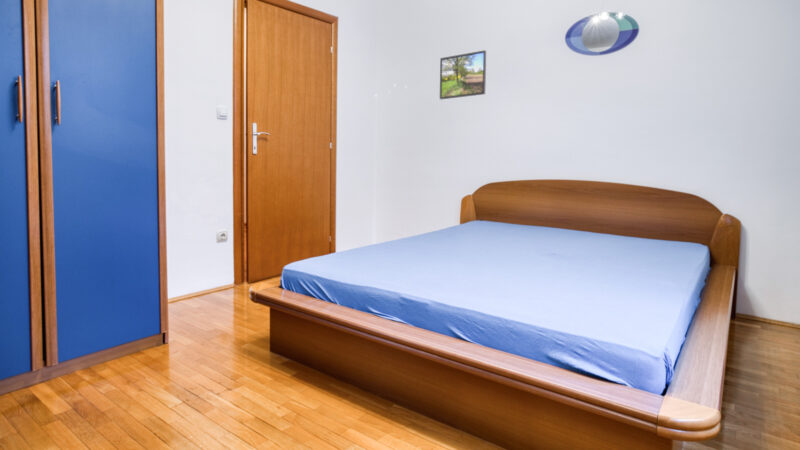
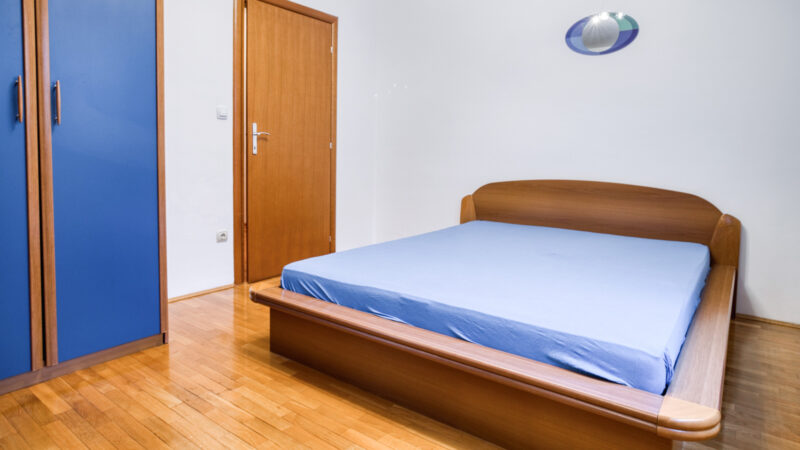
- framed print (462, 75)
